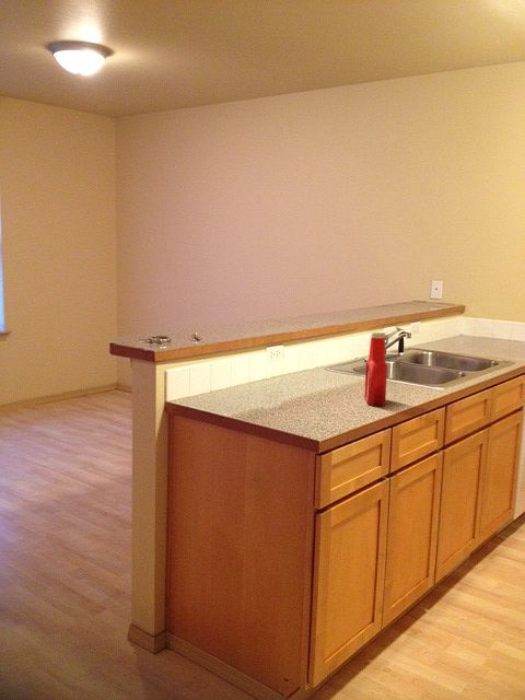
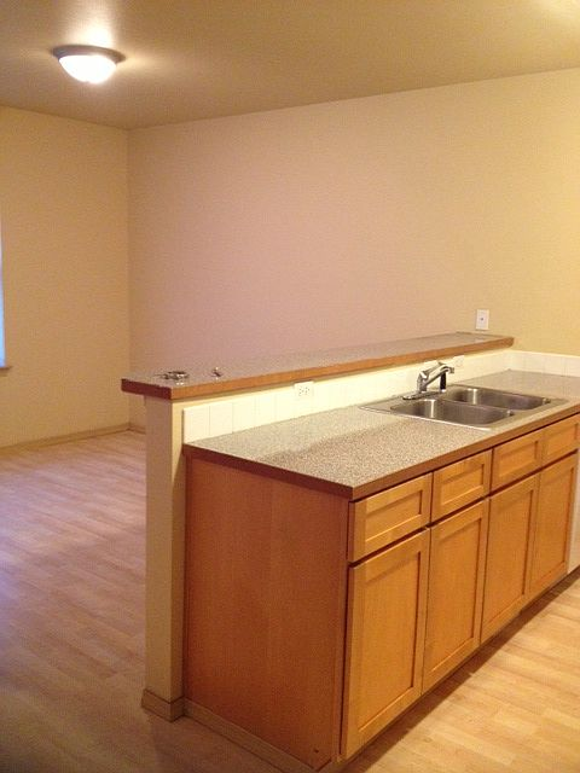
- soap bottle (376, 366)
